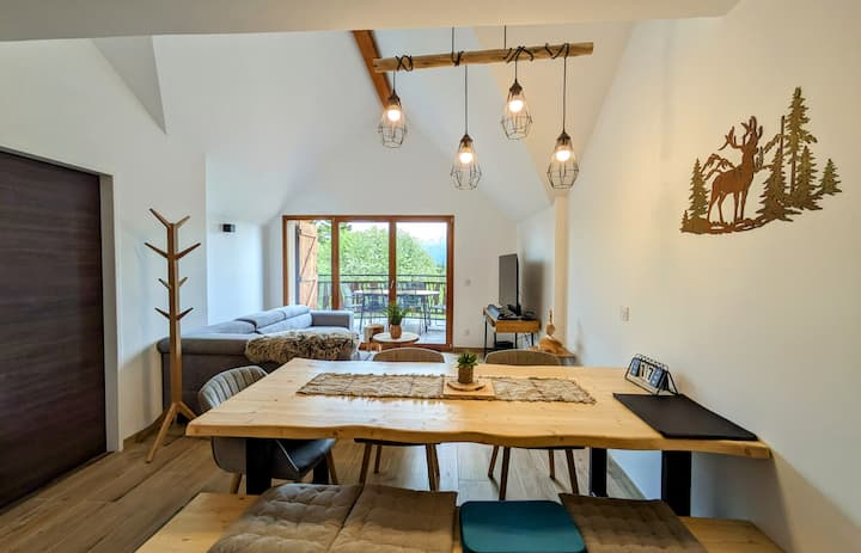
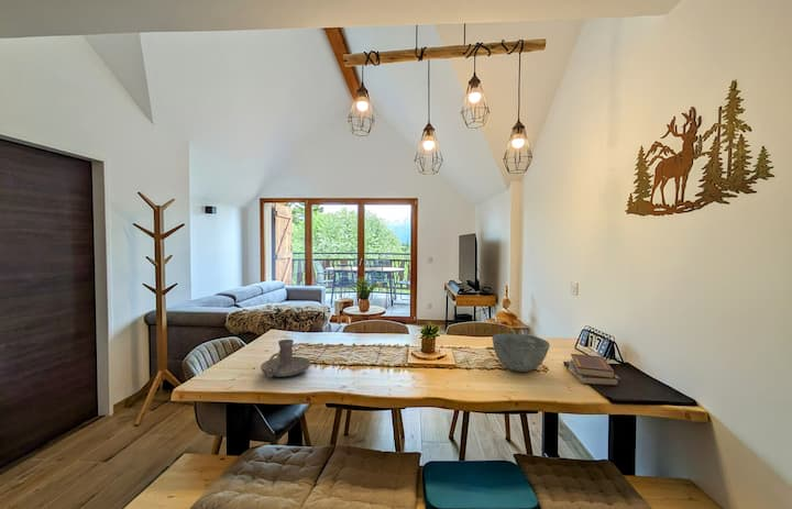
+ candle holder (283, 358)
+ bowl (519, 354)
+ book set (591, 368)
